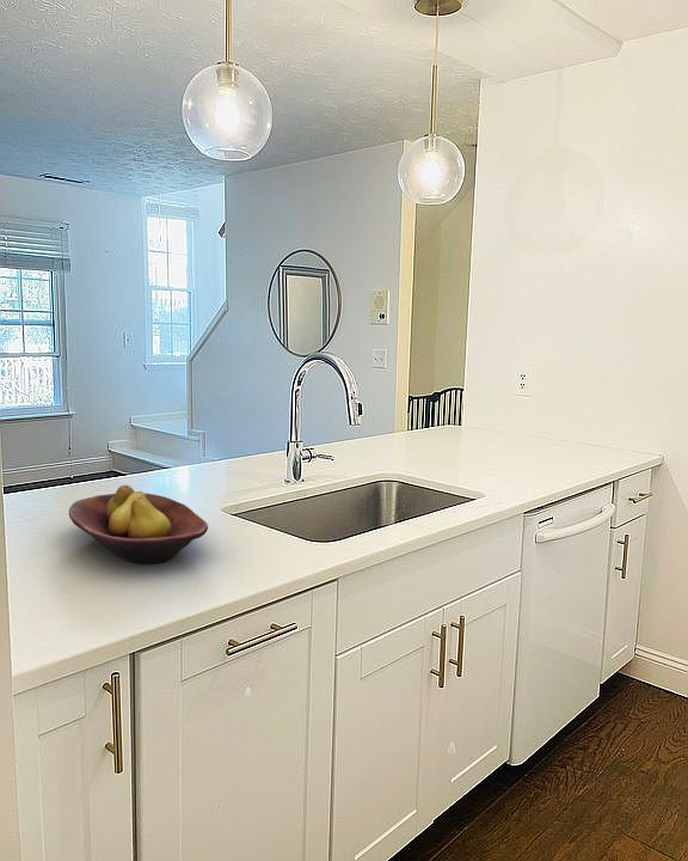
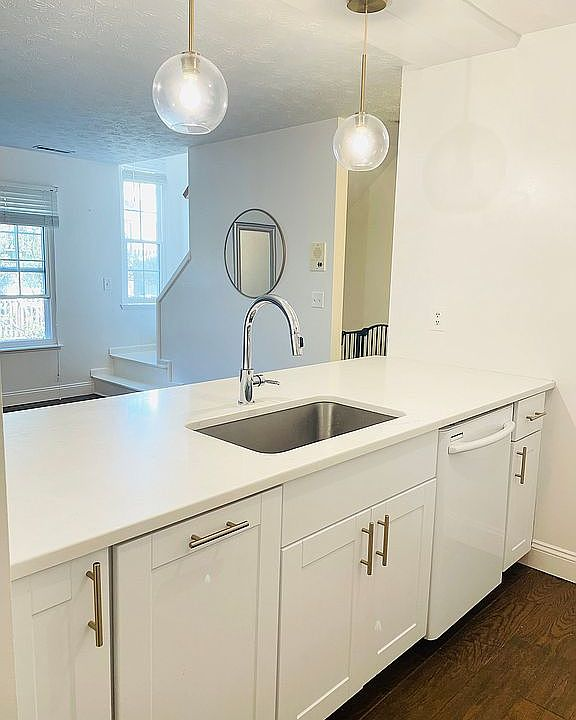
- fruit bowl (136, 517)
